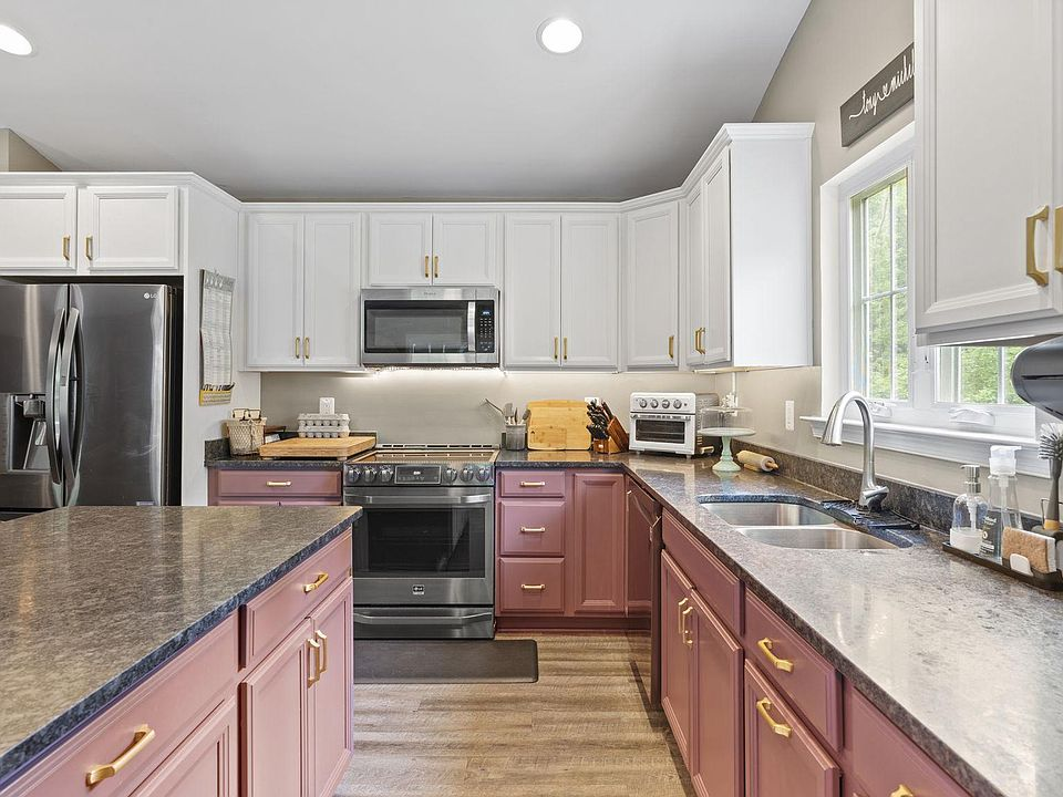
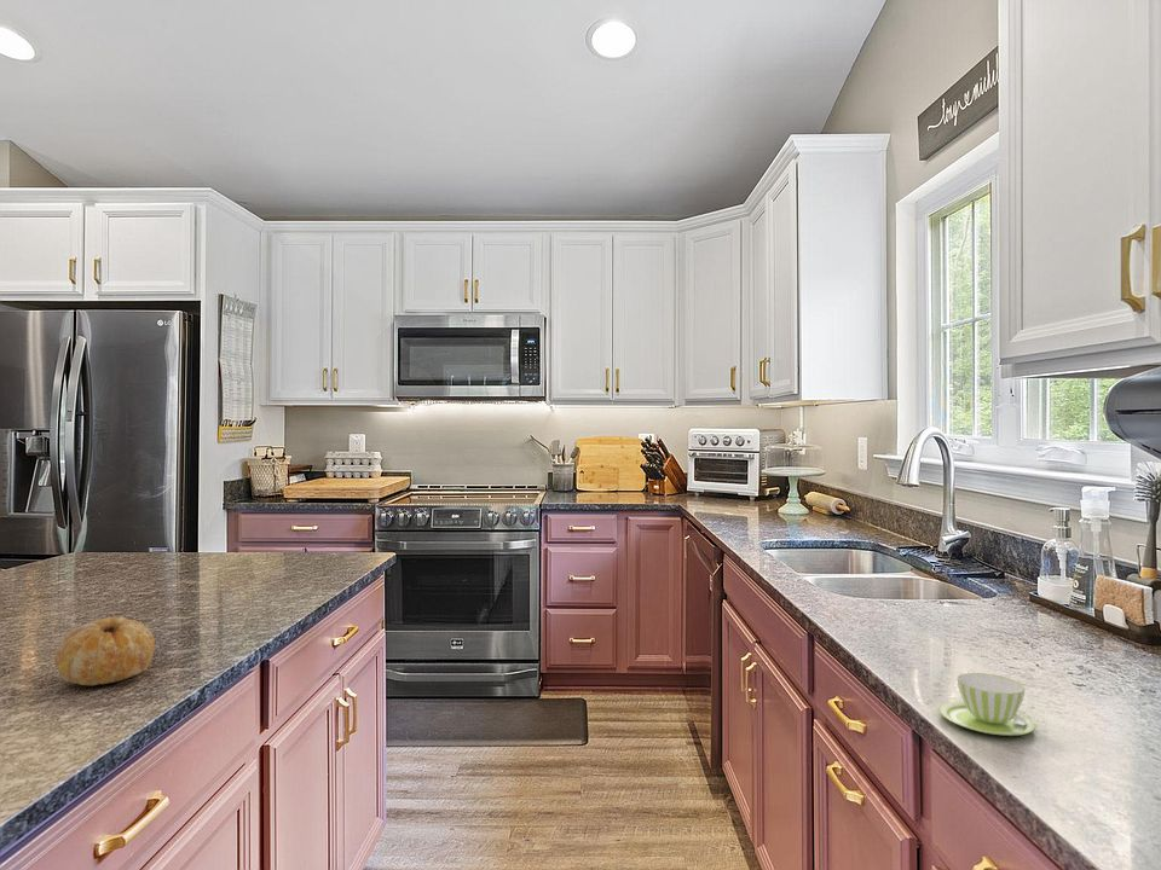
+ cup (986, 701)
+ fruit (105, 649)
